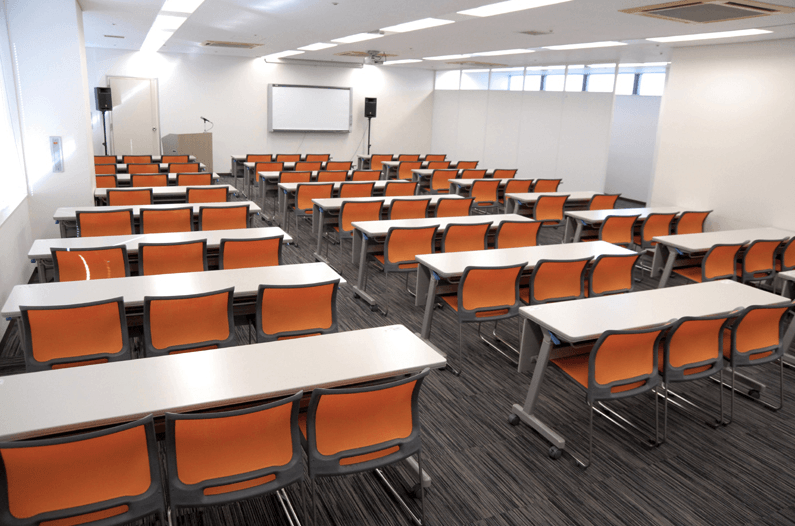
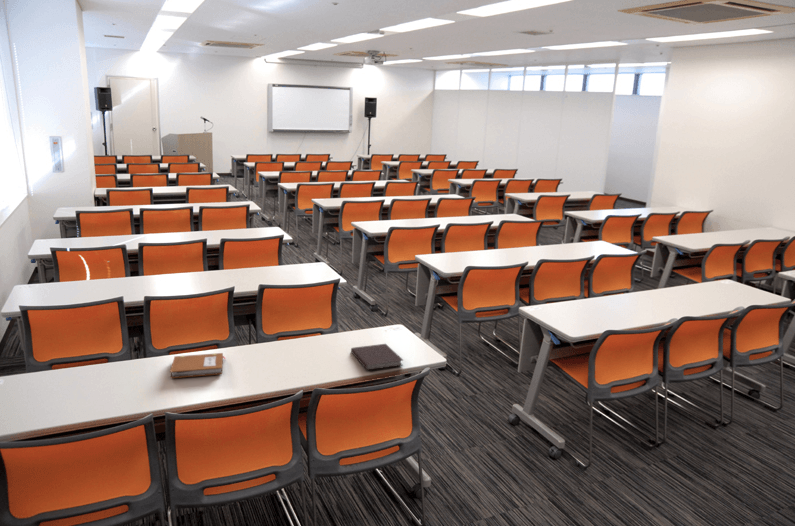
+ notebook (199, 364)
+ notebook (376, 356)
